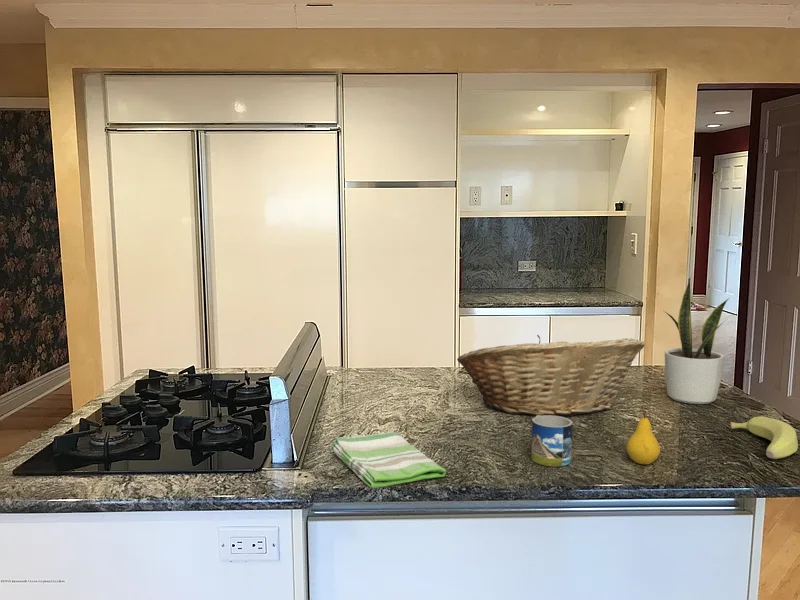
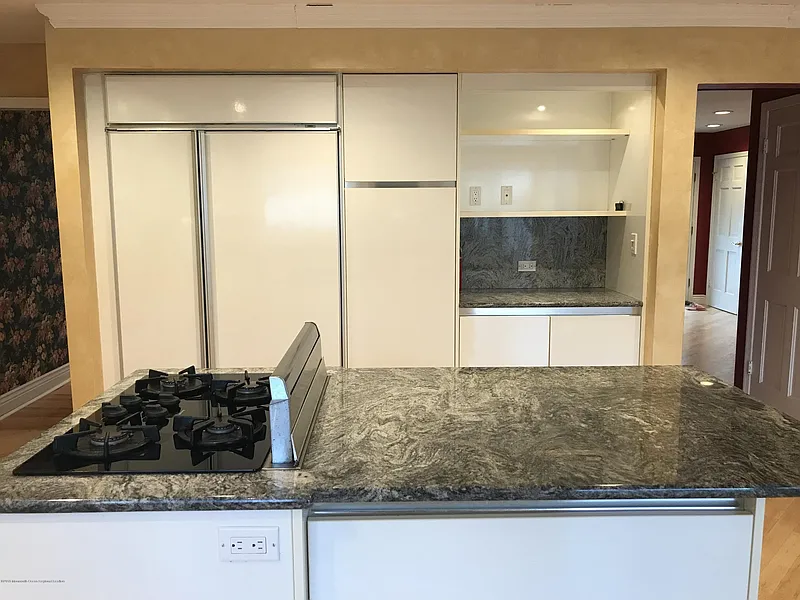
- dish towel (386, 456)
- fruit (643, 434)
- mug (548, 437)
- banana (760, 432)
- potted plant (691, 338)
- fruit basket (549, 367)
